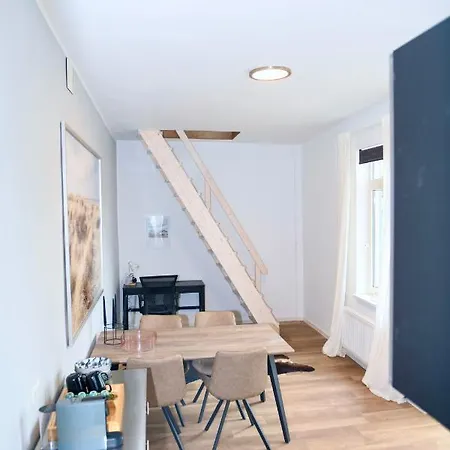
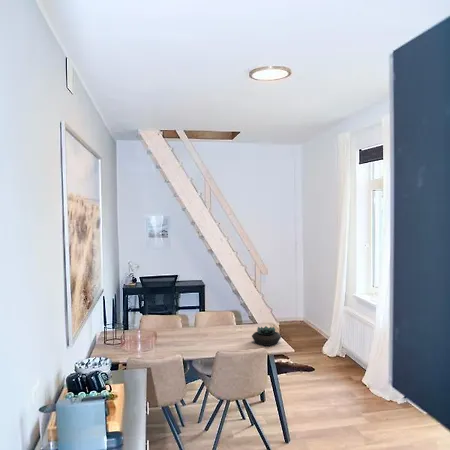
+ succulent plant (266, 335)
